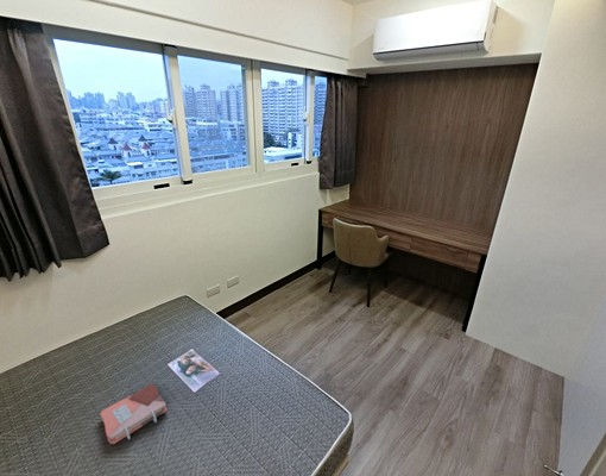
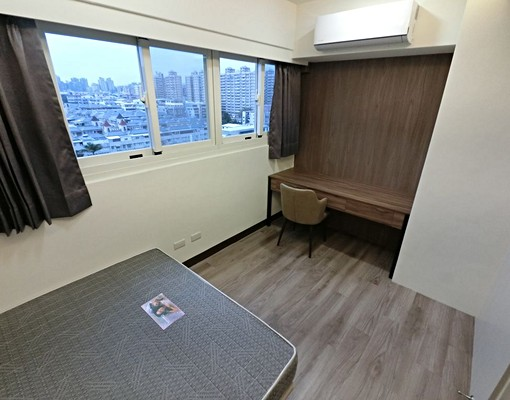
- phonebook (134, 409)
